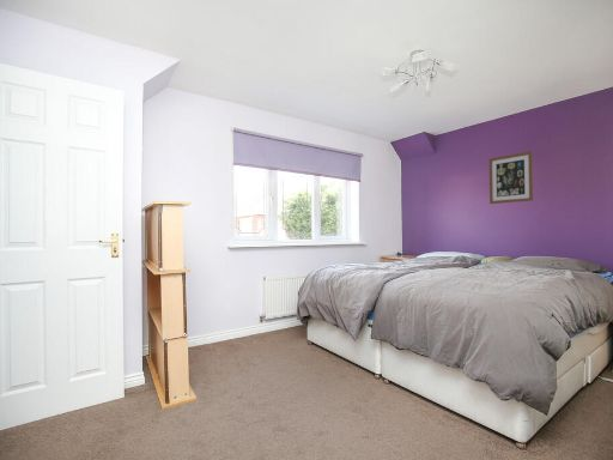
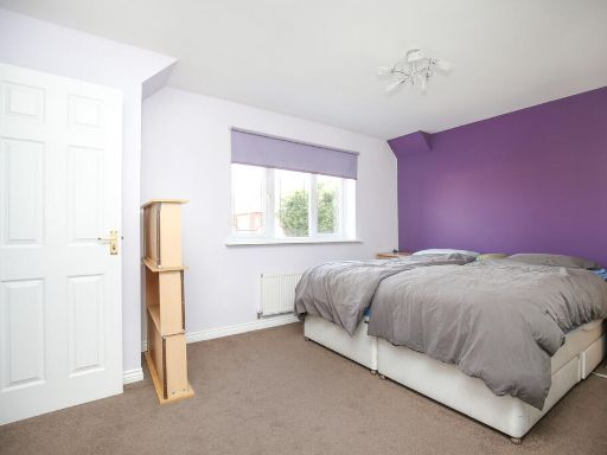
- wall art (509, 178)
